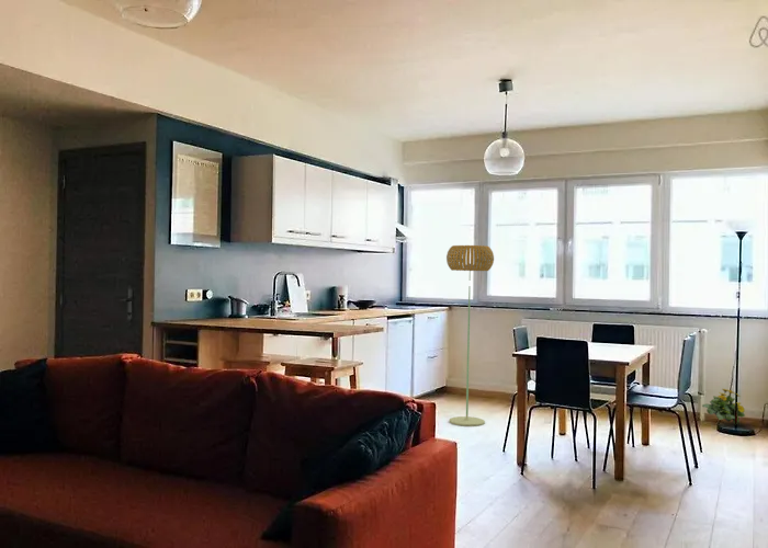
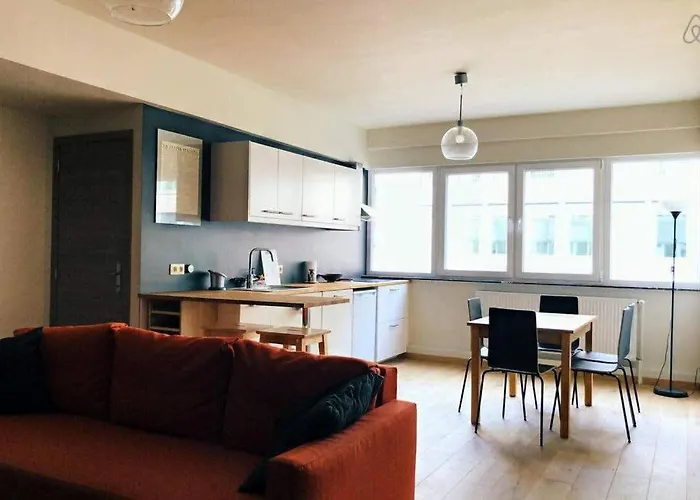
- flowering plant (723, 406)
- floor lamp (468, 333)
